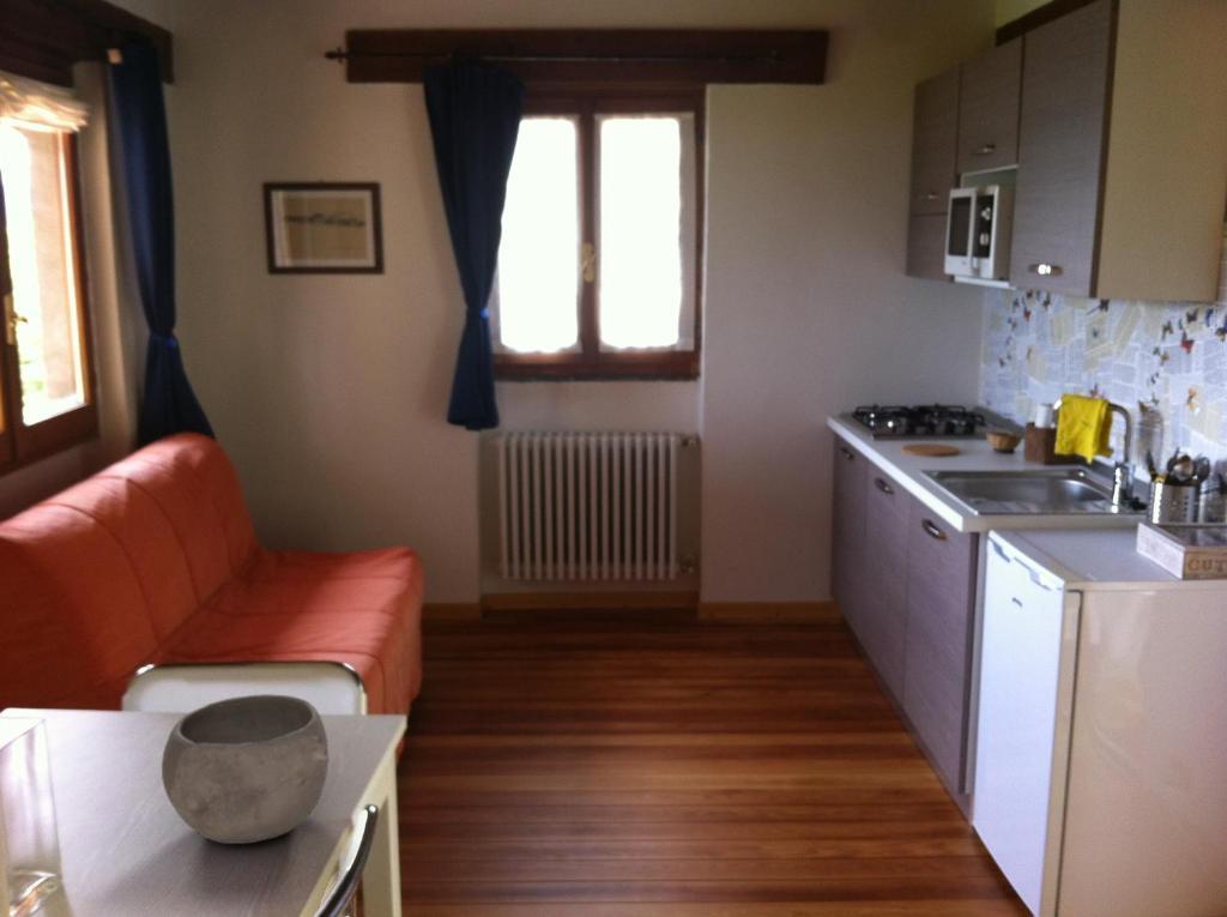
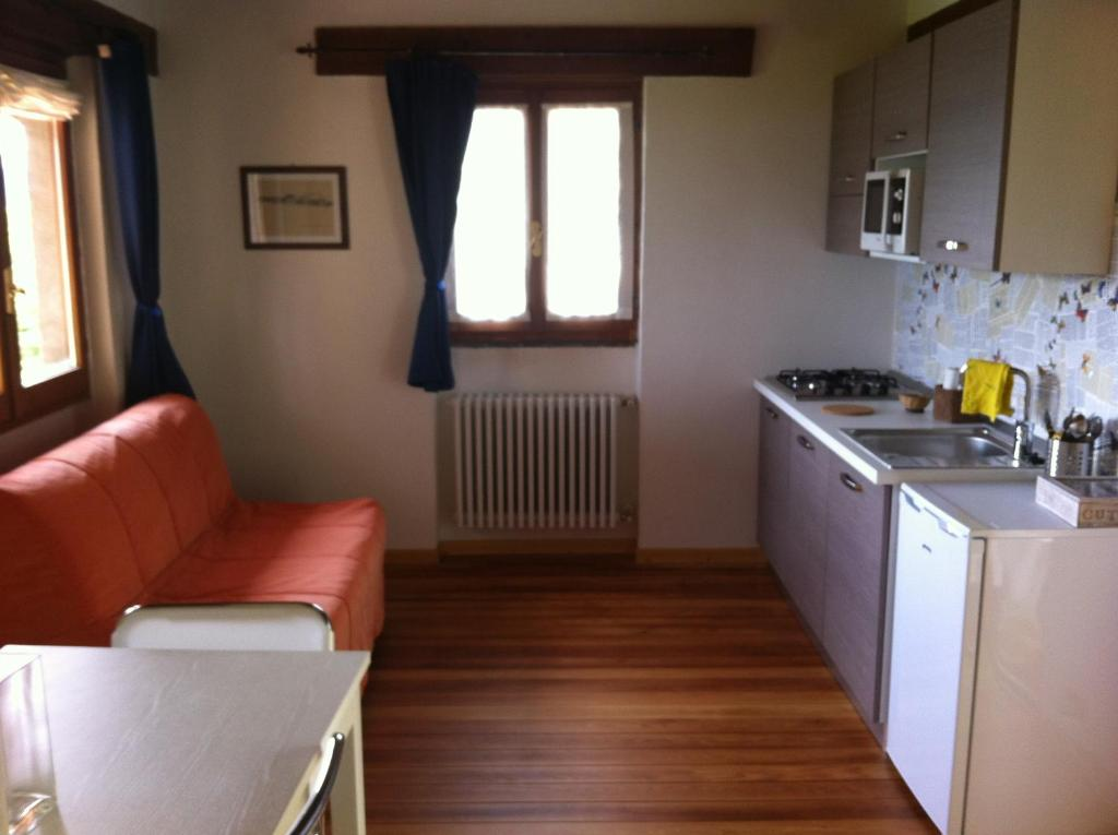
- bowl (248, 772)
